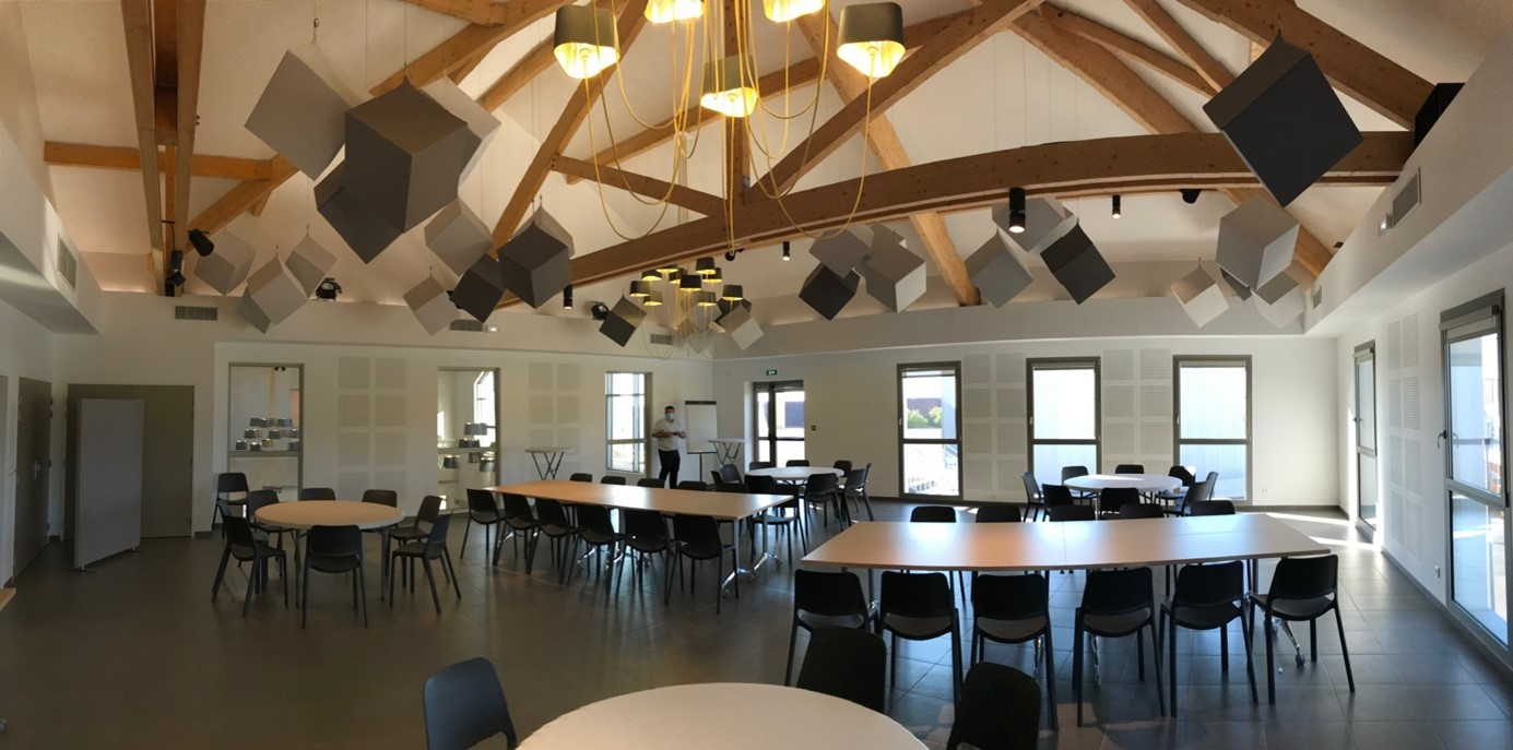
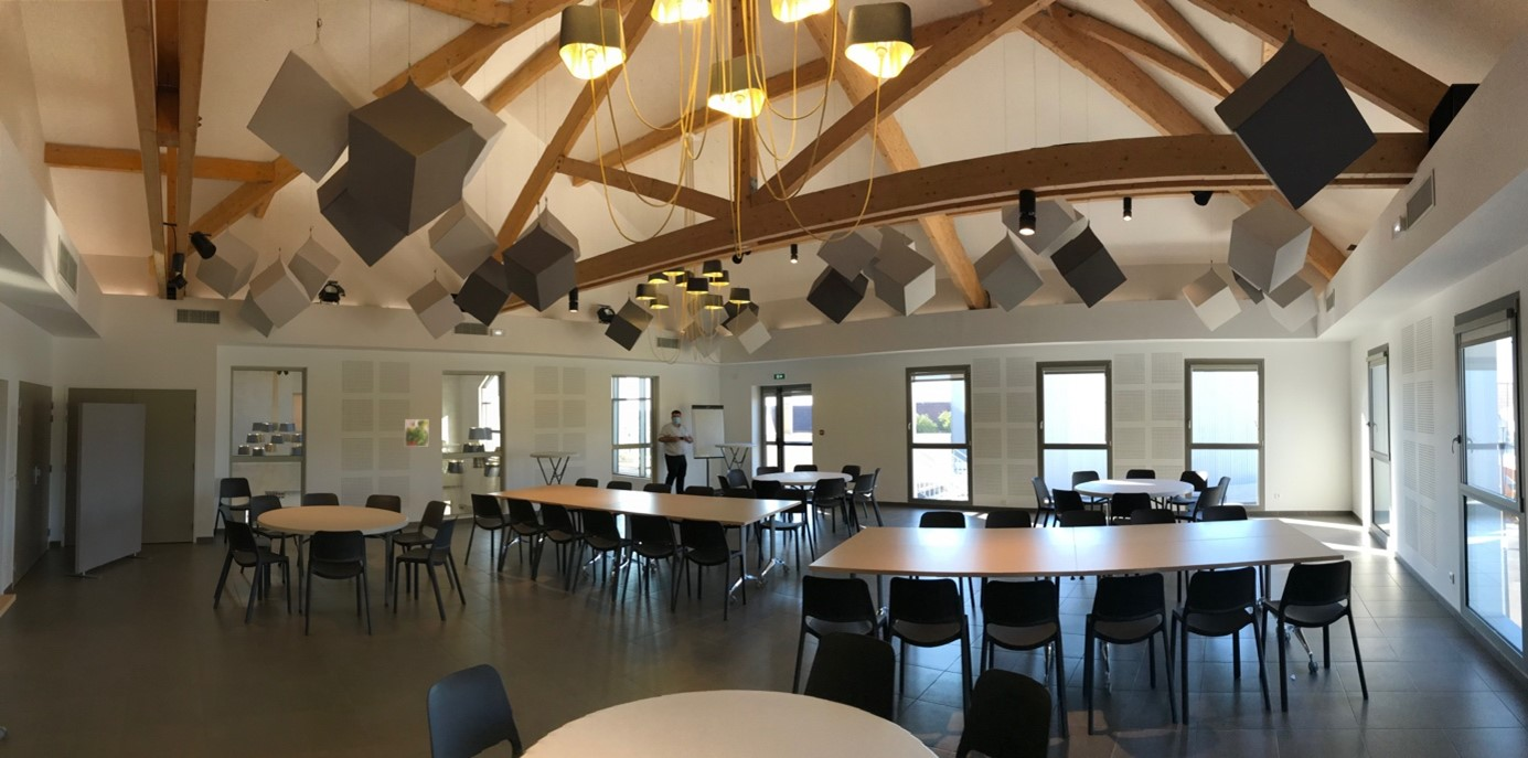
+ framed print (416, 433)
